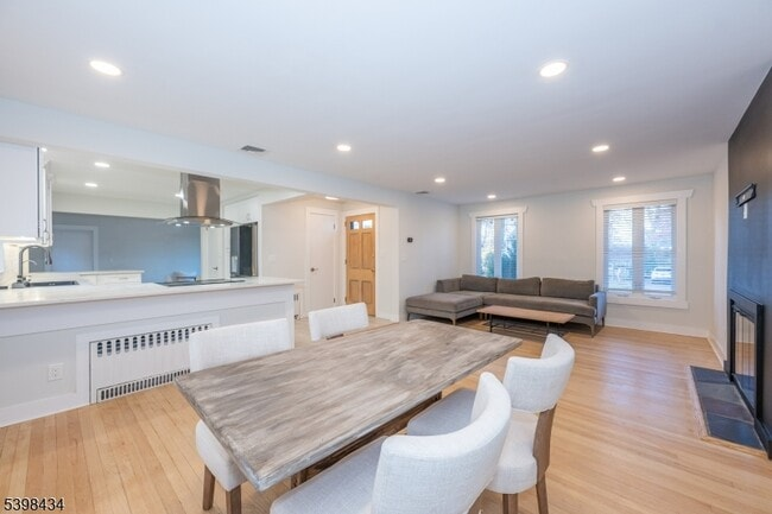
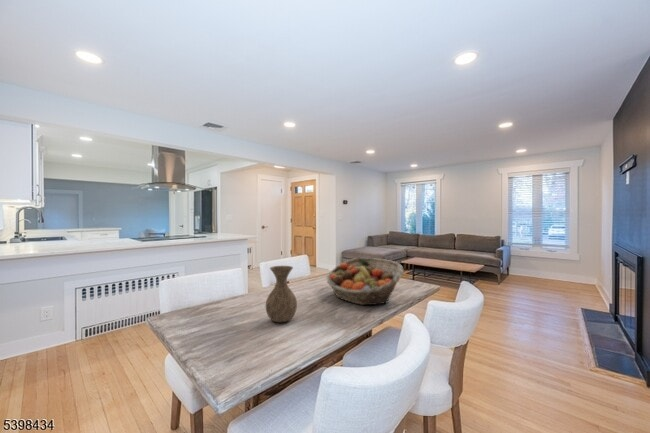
+ fruit basket (363, 279)
+ vase (281, 293)
